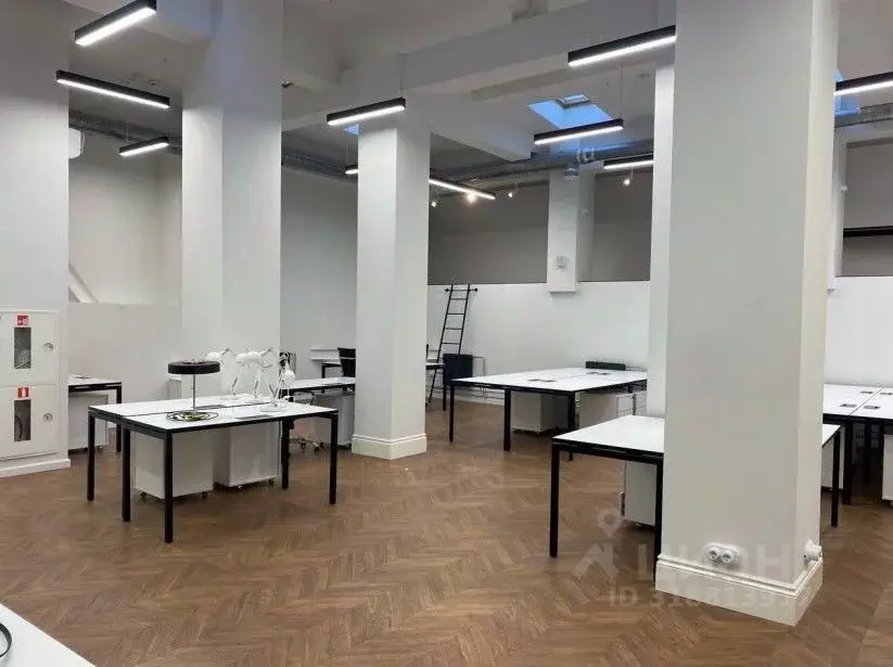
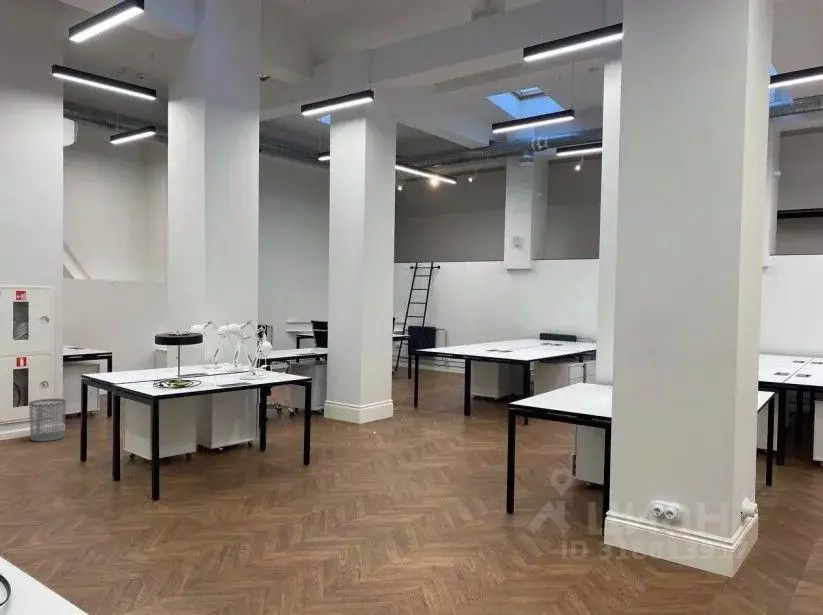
+ waste bin (47, 419)
